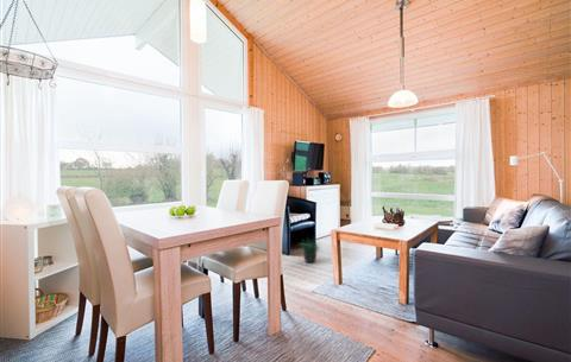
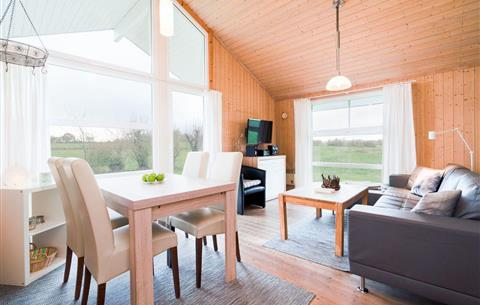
- potted plant (309, 247)
